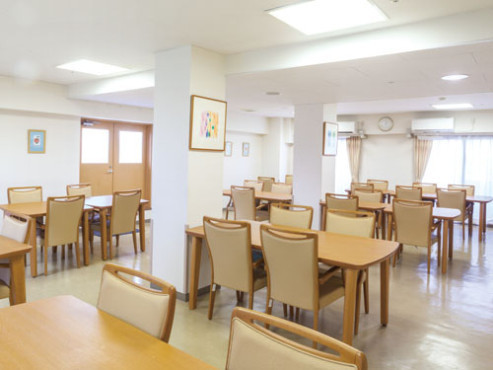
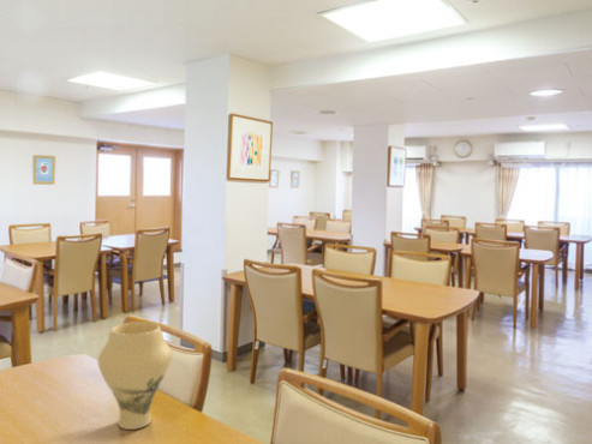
+ vase (134, 374)
